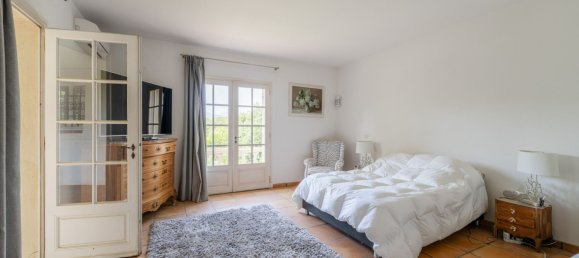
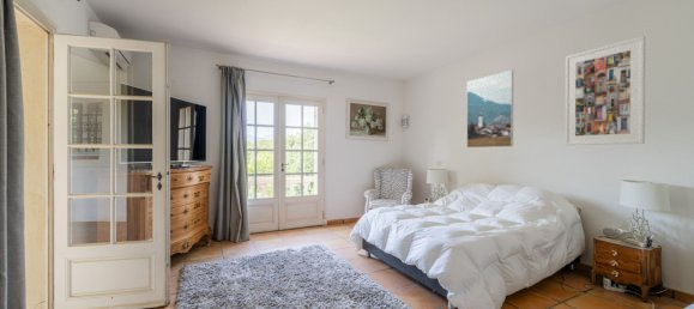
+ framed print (601, 96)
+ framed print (488, 111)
